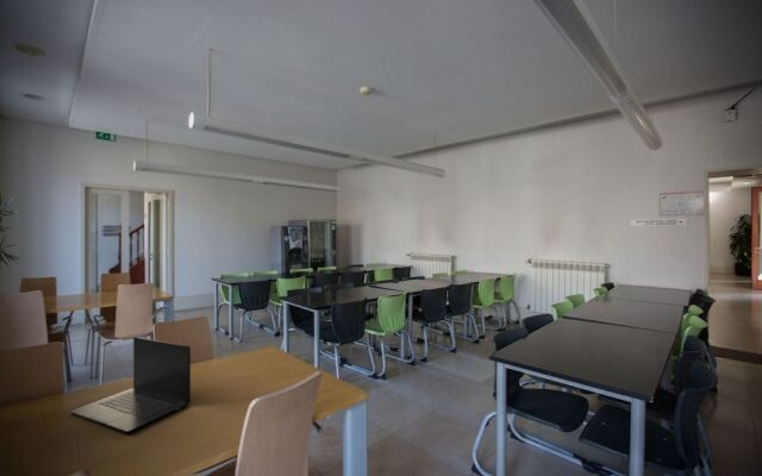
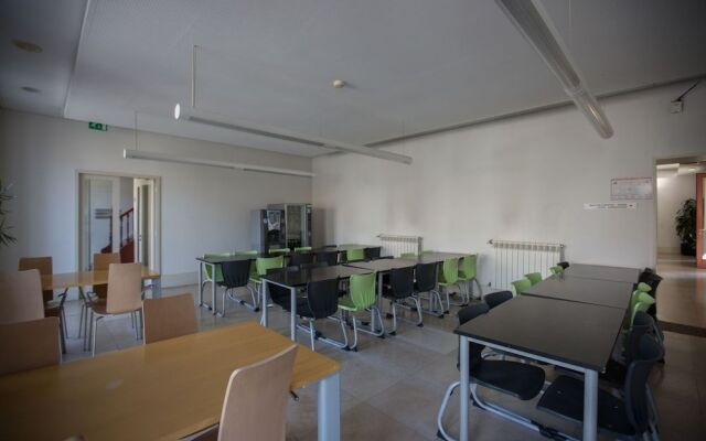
- laptop (133, 378)
